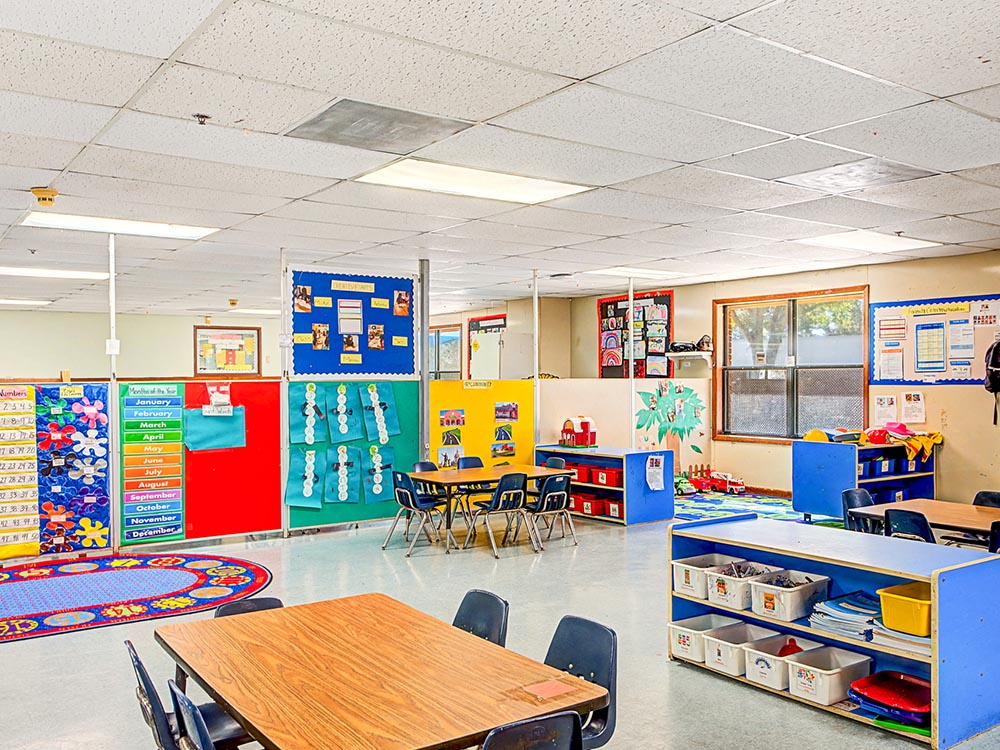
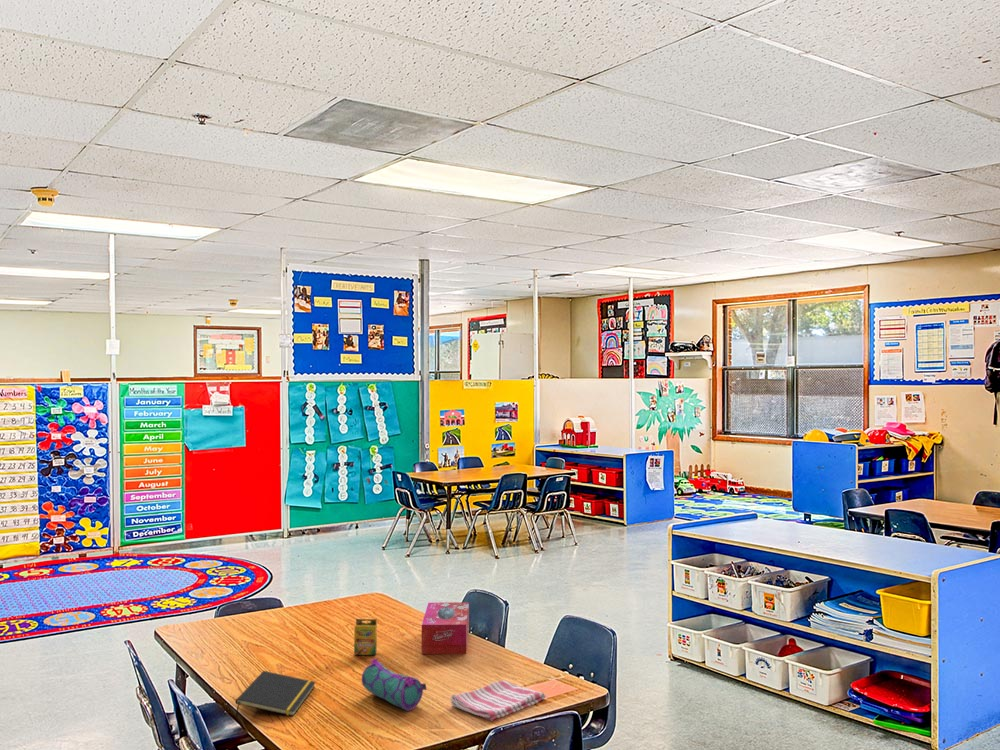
+ crayon box (365, 636)
+ tissue box (446, 627)
+ pencil case (392, 684)
+ notepad (277, 692)
+ dish towel (498, 697)
